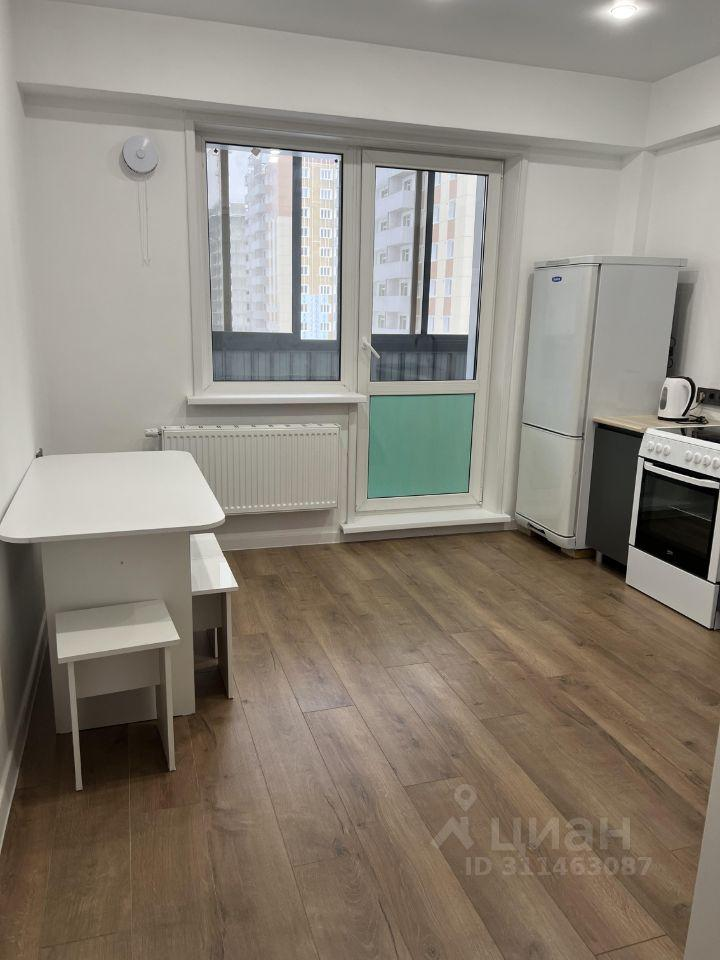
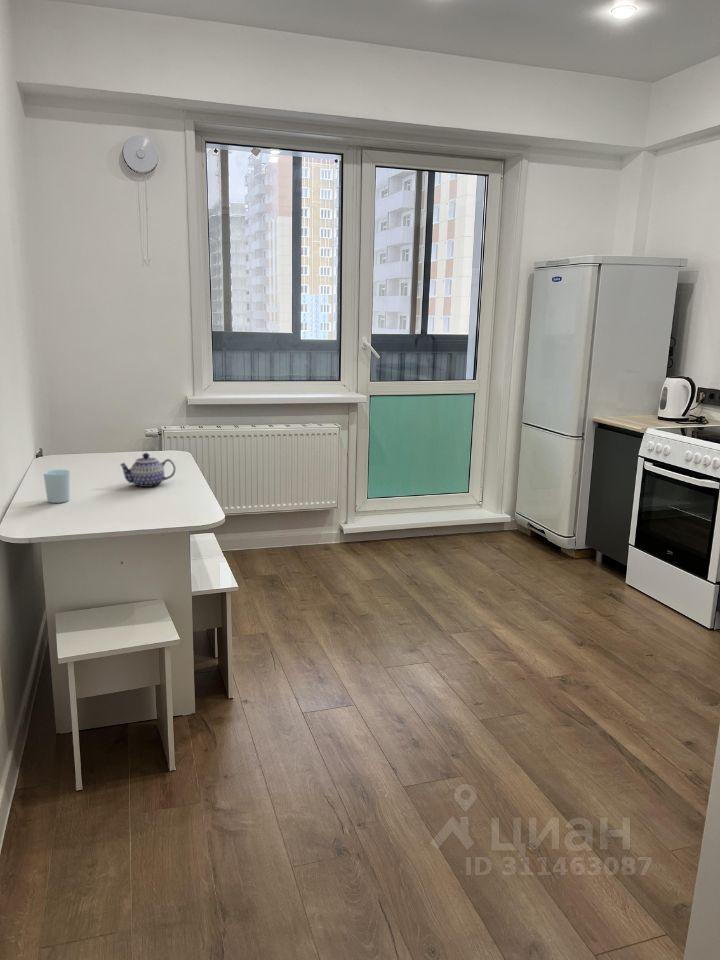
+ cup (57, 486)
+ teapot (147, 468)
